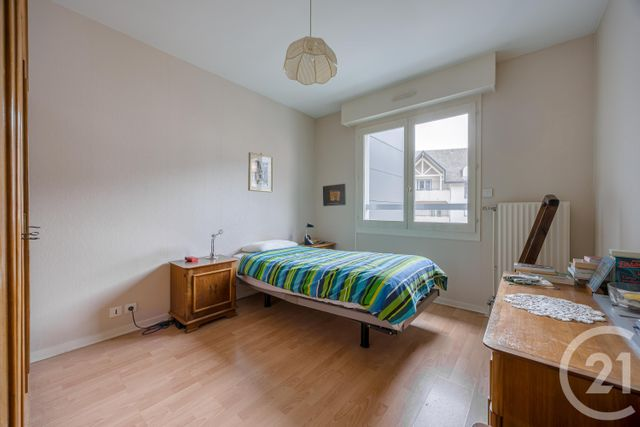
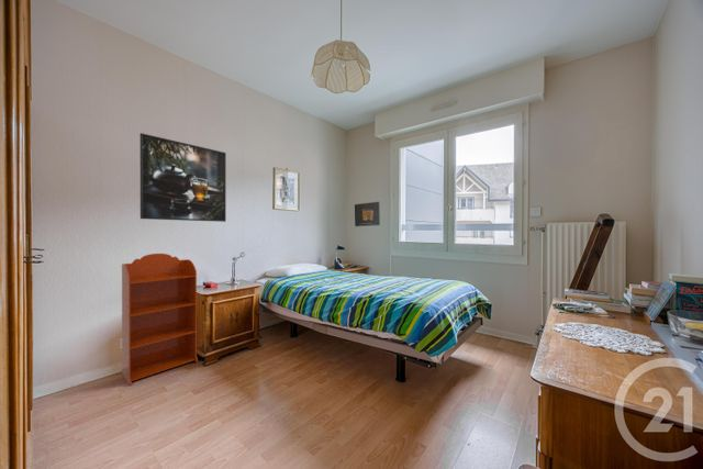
+ bookcase (161, 311)
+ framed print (187, 181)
